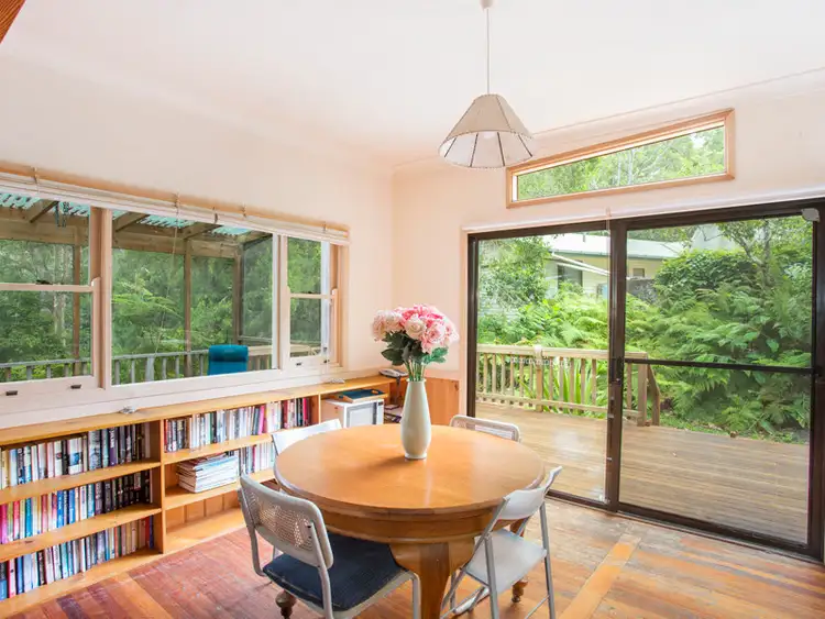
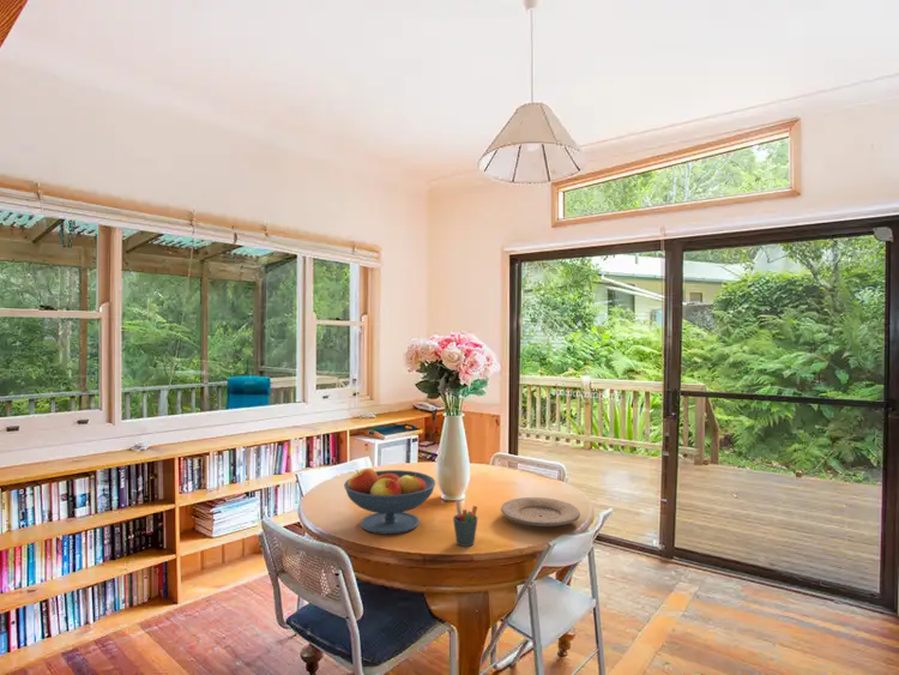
+ plate (539, 513)
+ pen holder (465, 523)
+ fruit bowl (390, 495)
